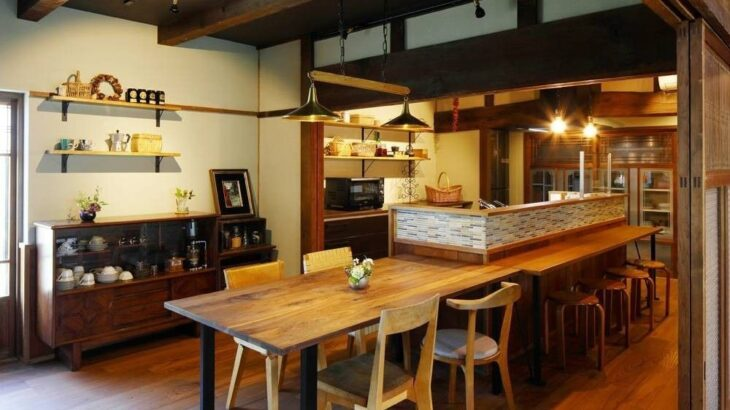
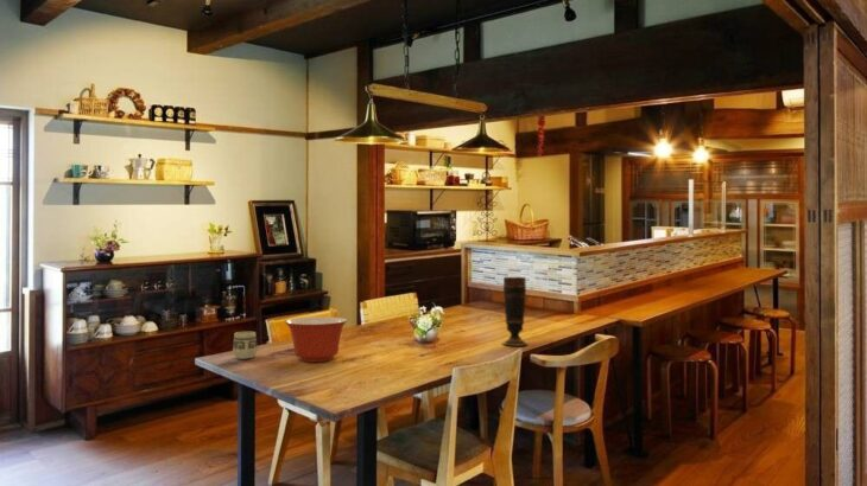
+ cup (245, 345)
+ vase (514, 311)
+ mixing bowl (316, 339)
